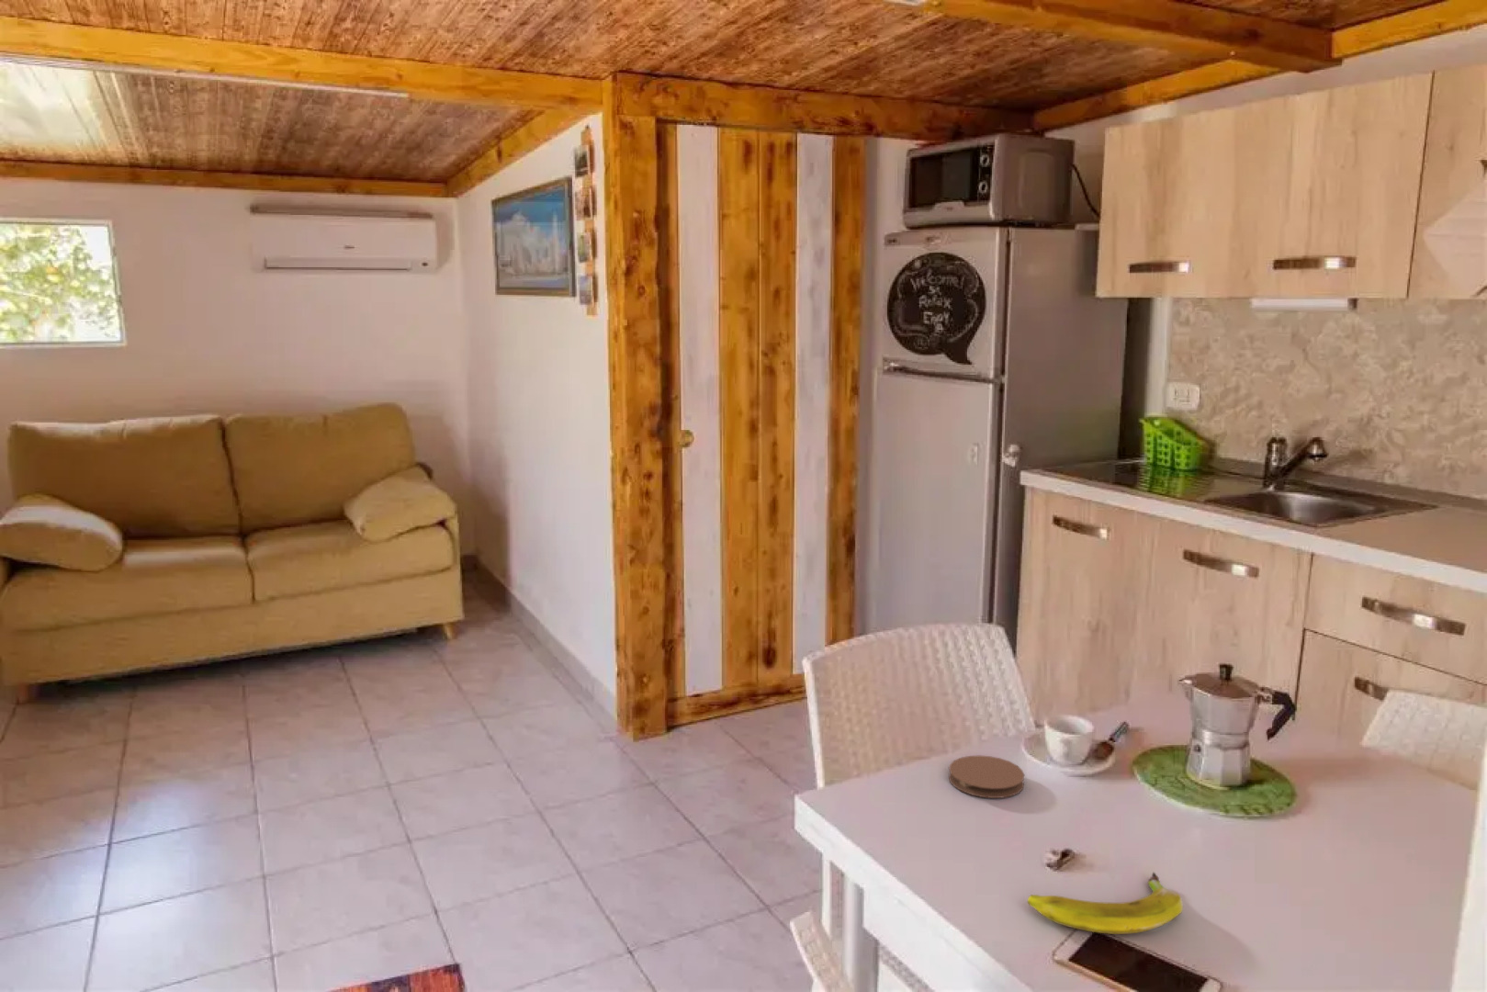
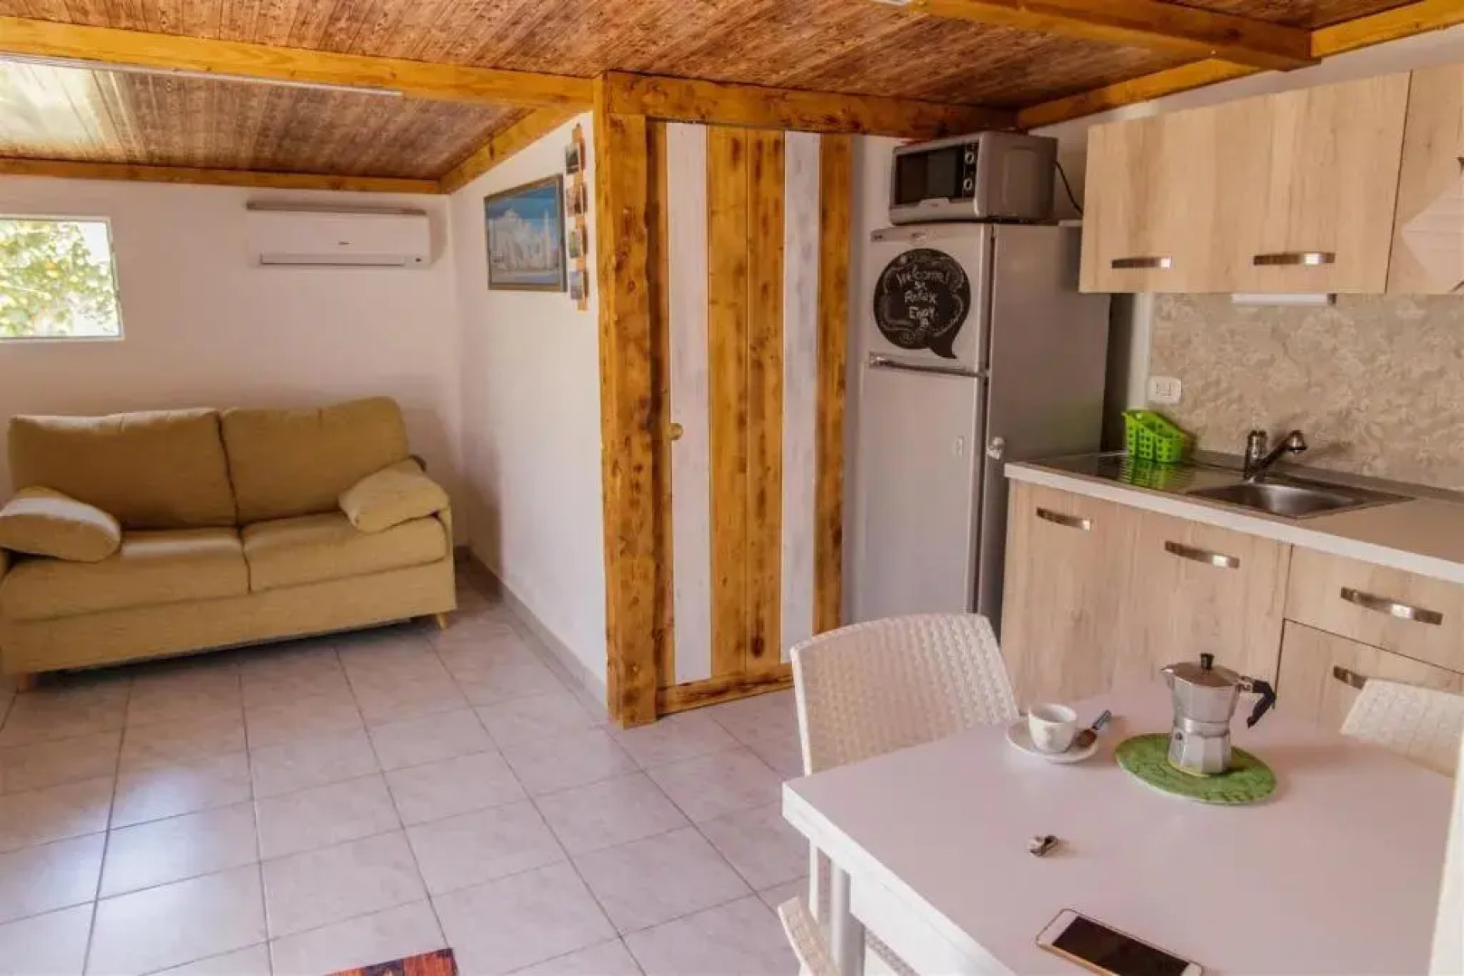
- coaster (985, 775)
- banana (1116, 903)
